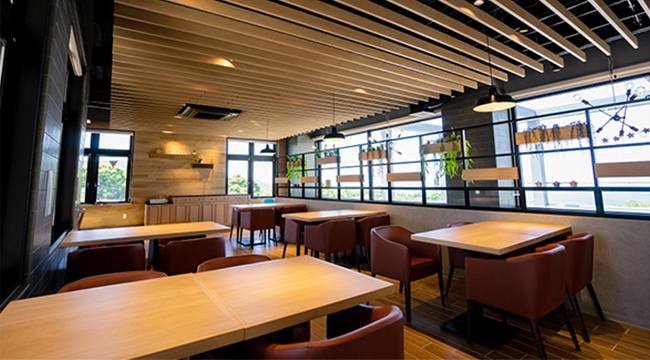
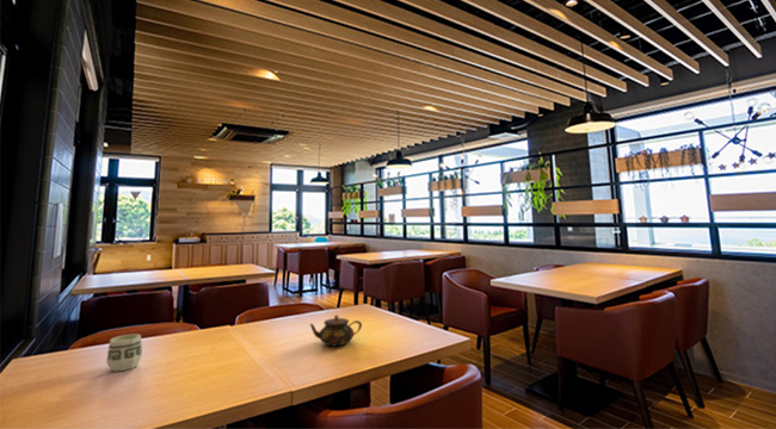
+ cup (124, 352)
+ teapot (335, 329)
